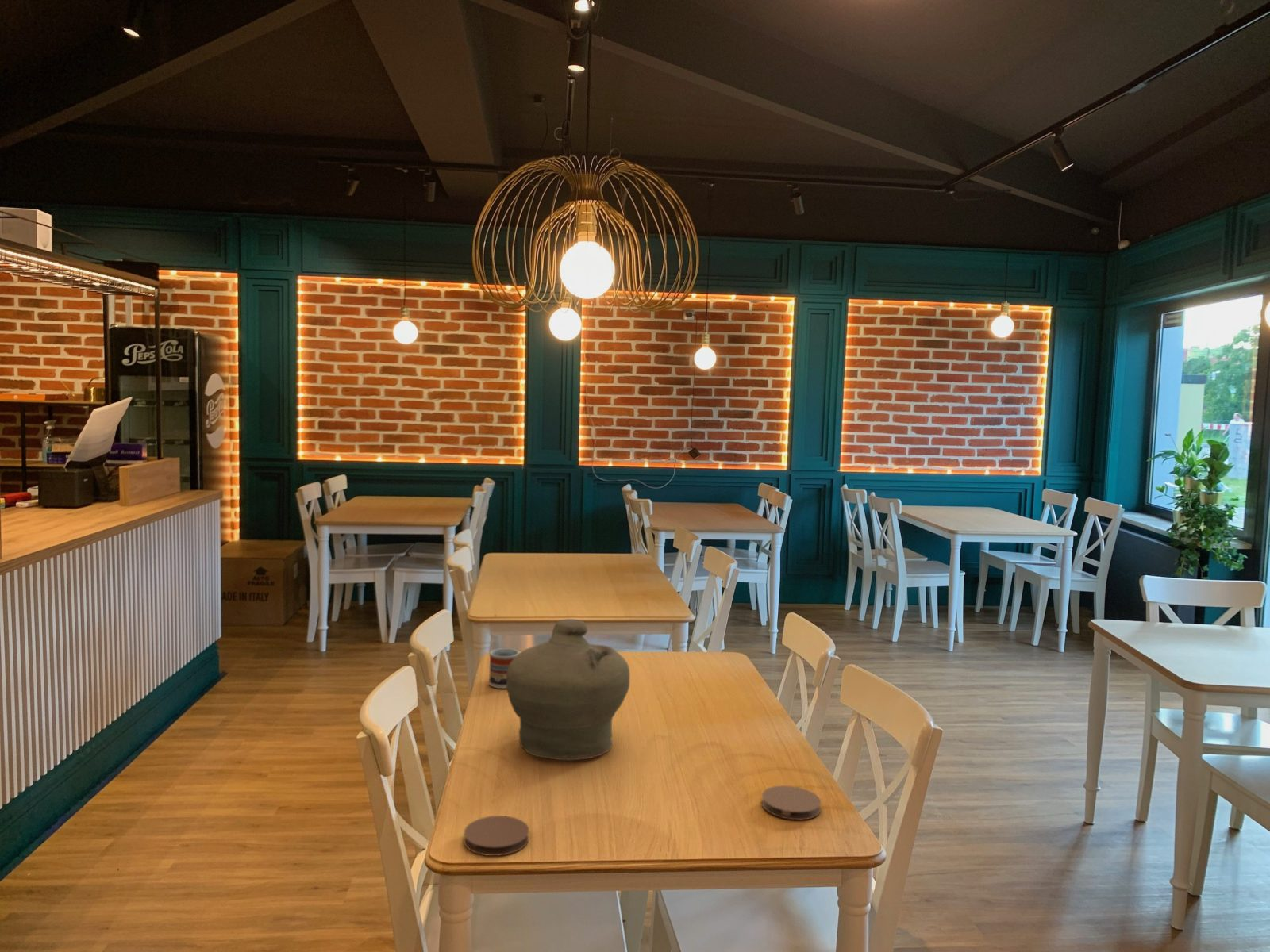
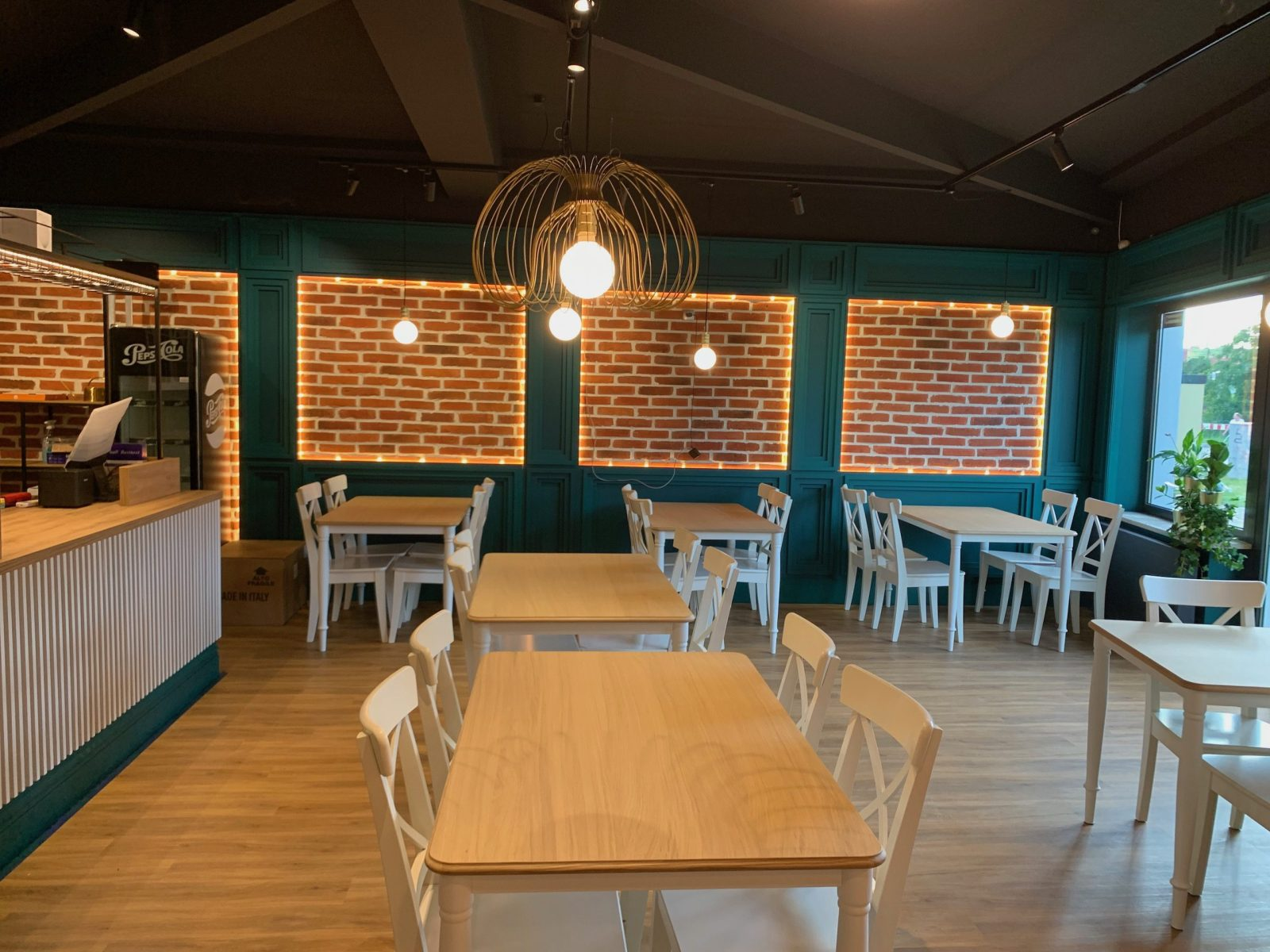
- coaster (496, 835)
- cup (504, 666)
- jar (569, 684)
- coaster (791, 802)
